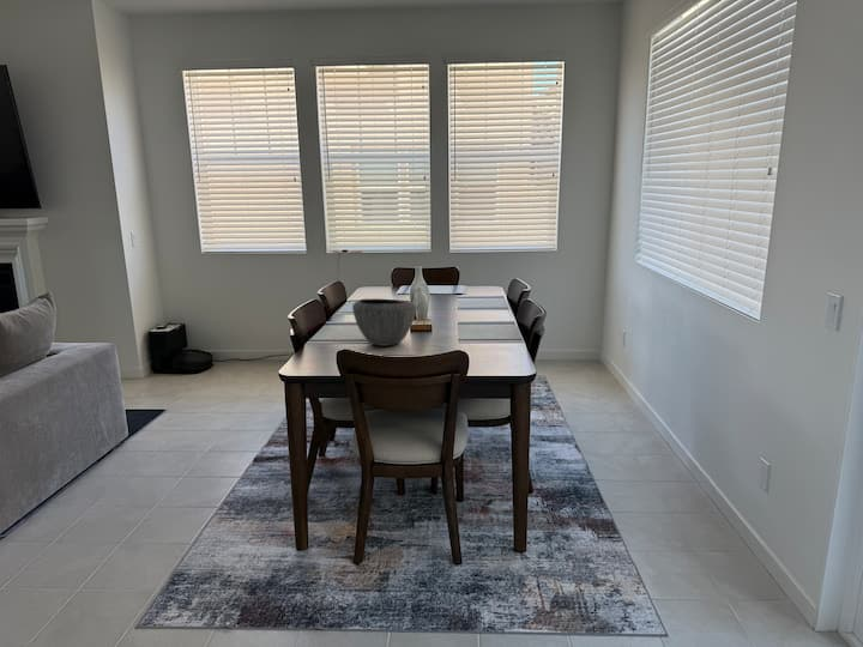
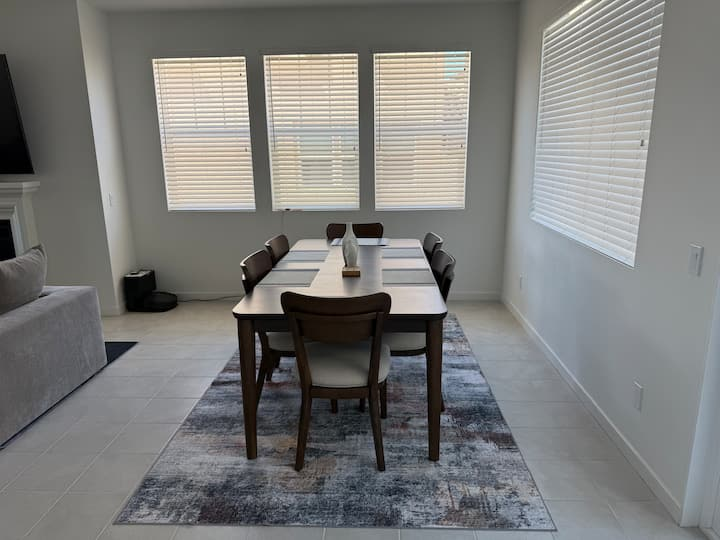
- bowl (384, 321)
